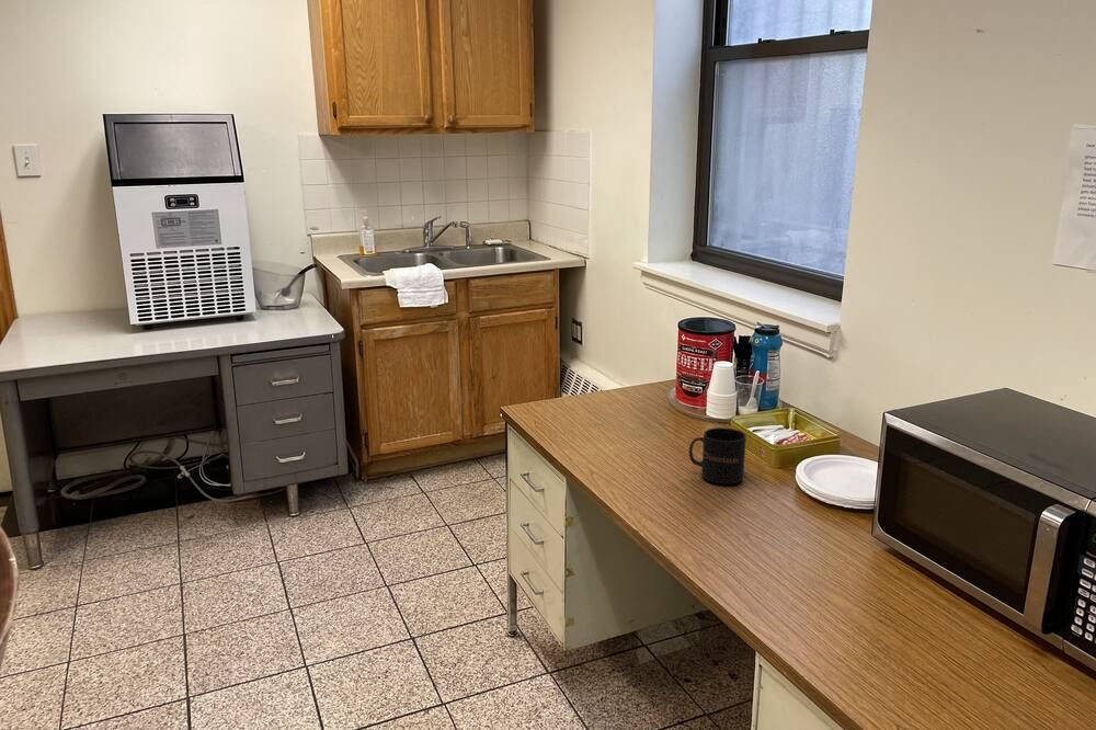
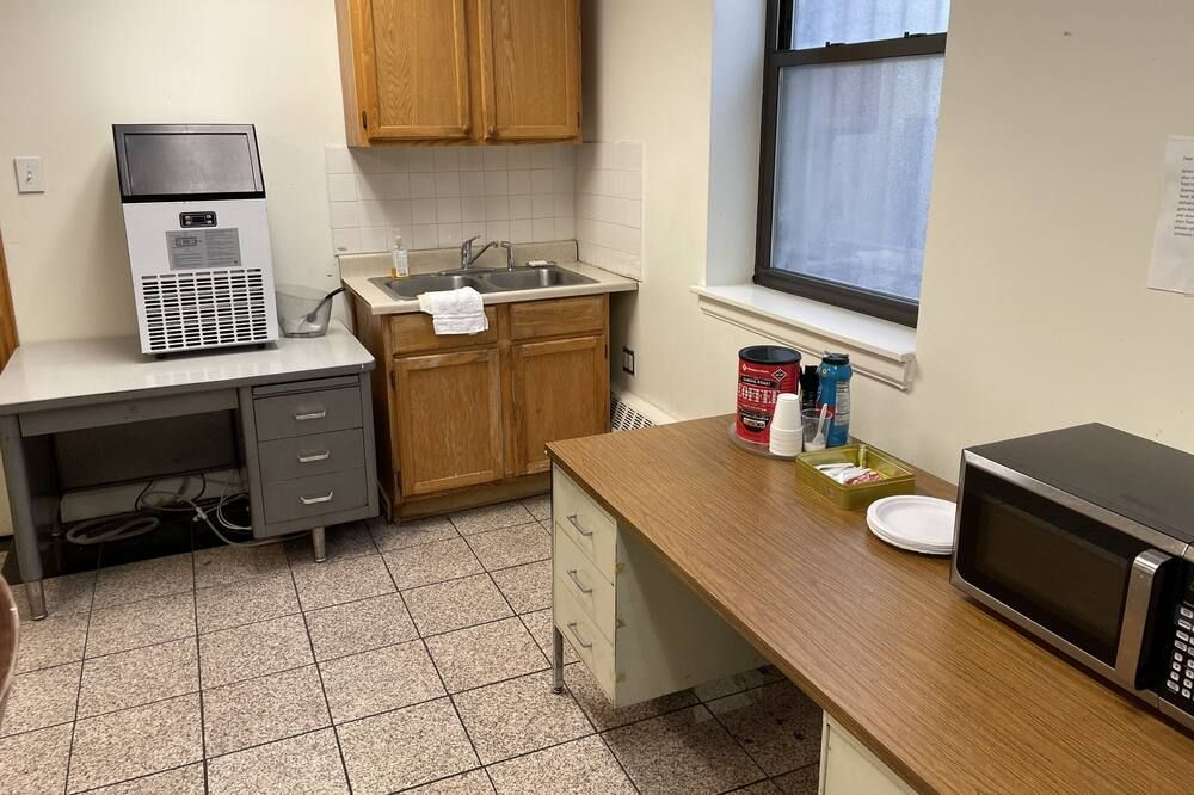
- mug (717, 454)
